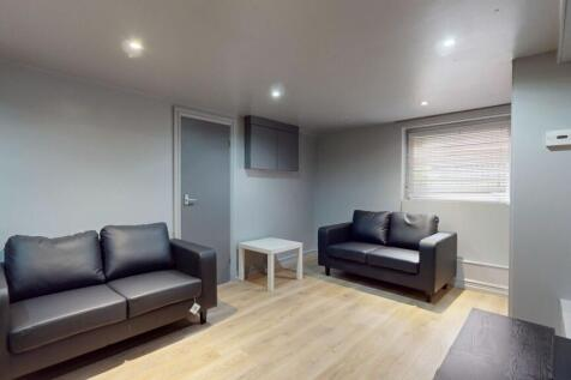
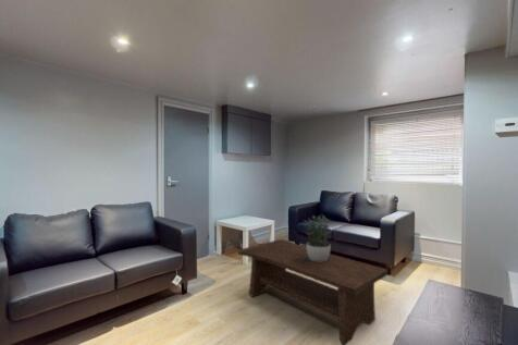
+ coffee table (306, 282)
+ potted plant (317, 236)
